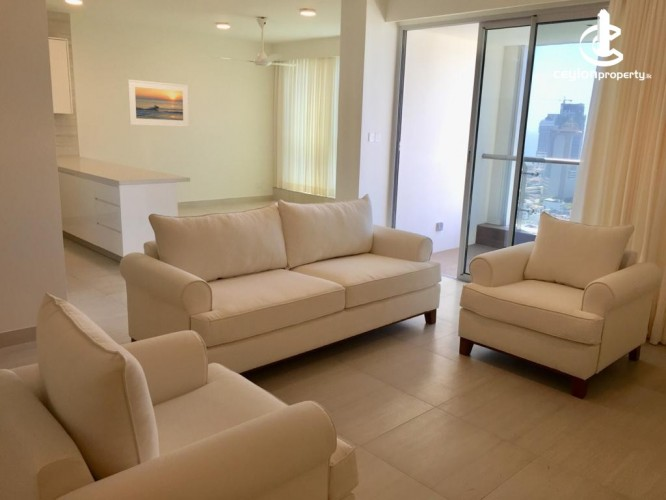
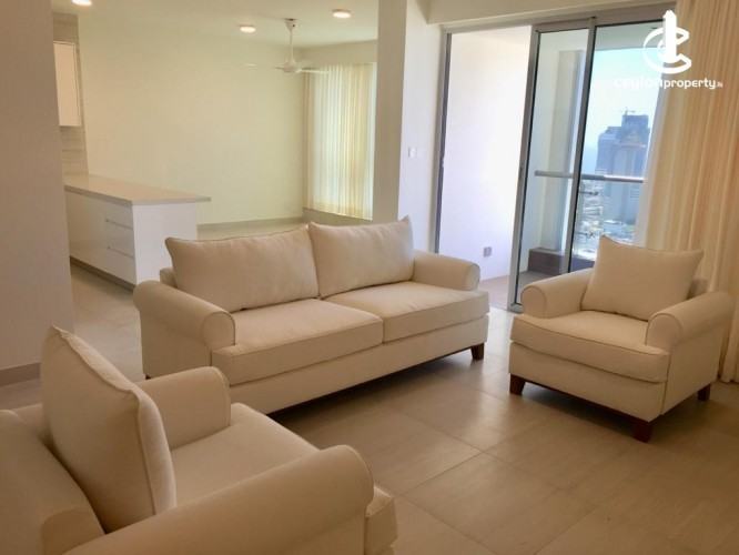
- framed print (159, 104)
